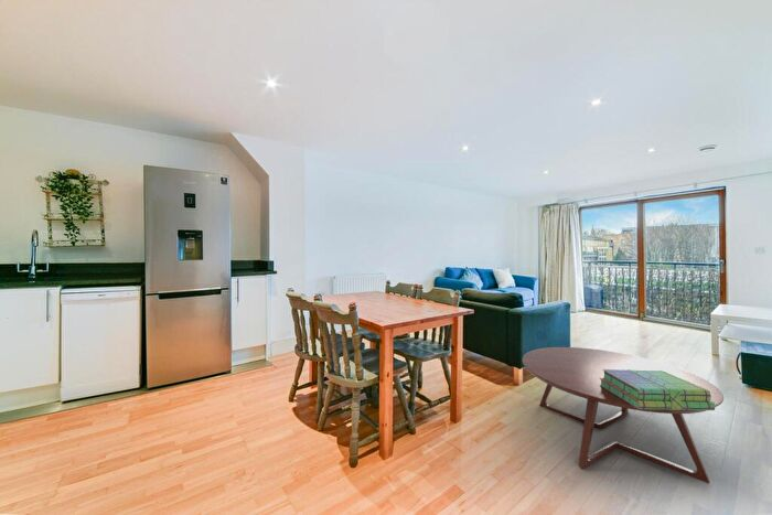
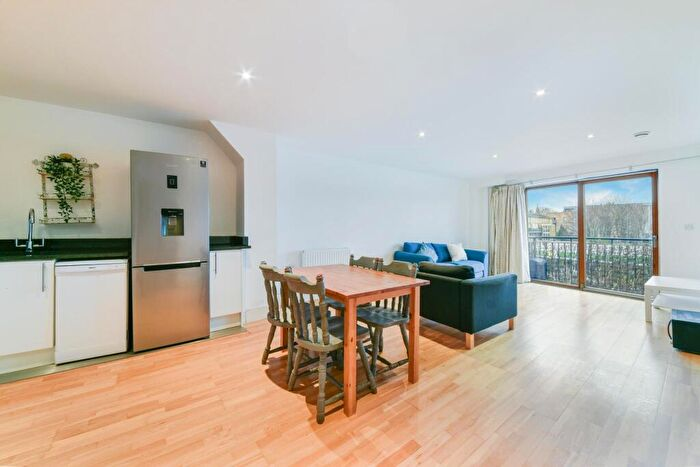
- coffee table (607, 403)
- stack of books (651, 387)
